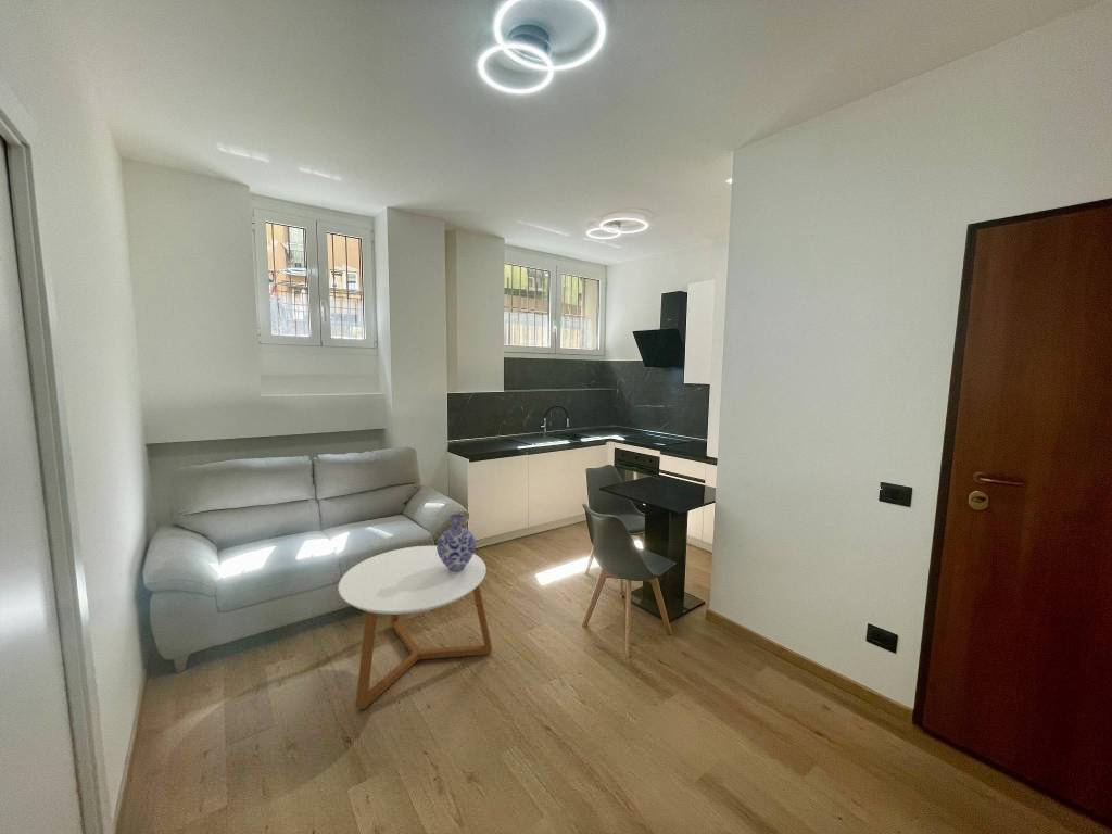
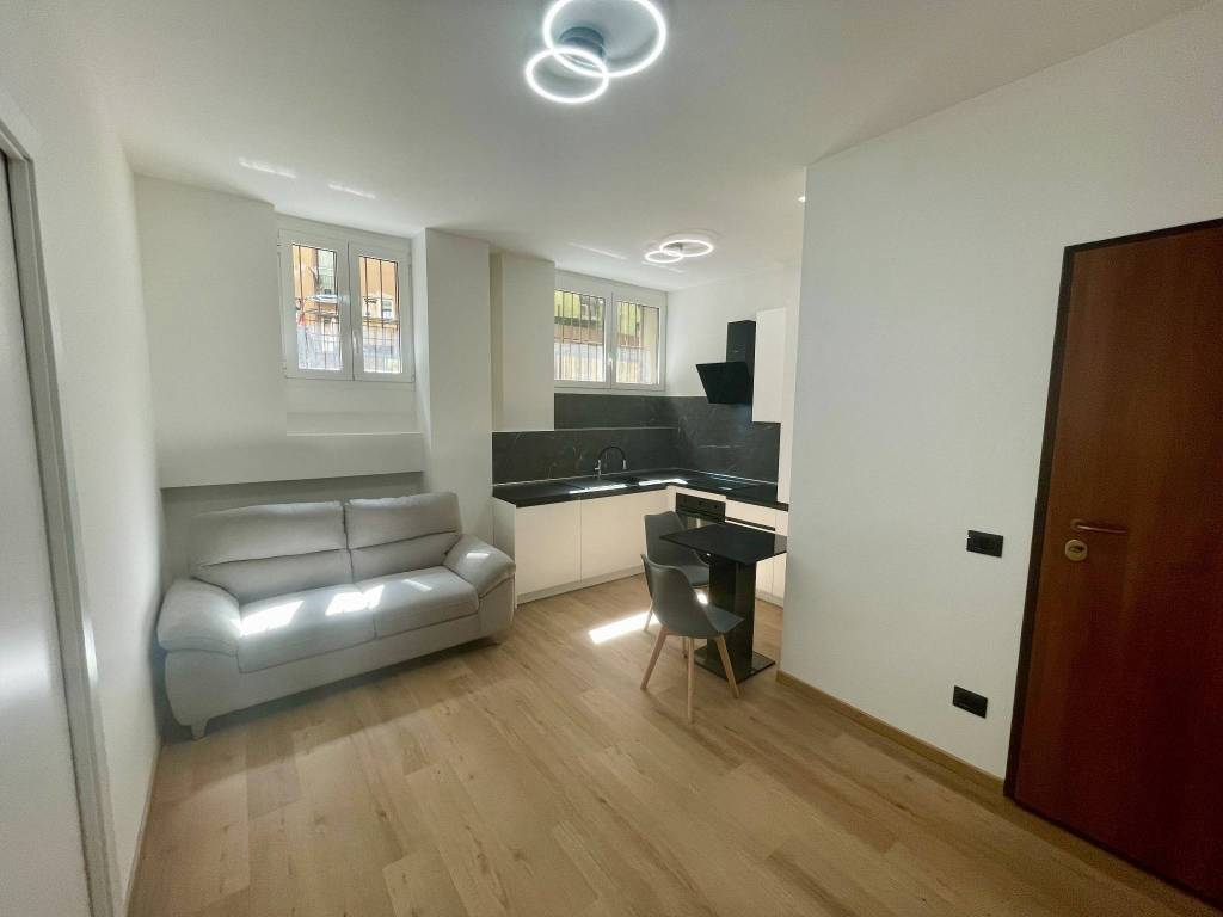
- vase (456, 542)
- coffee table (414, 611)
